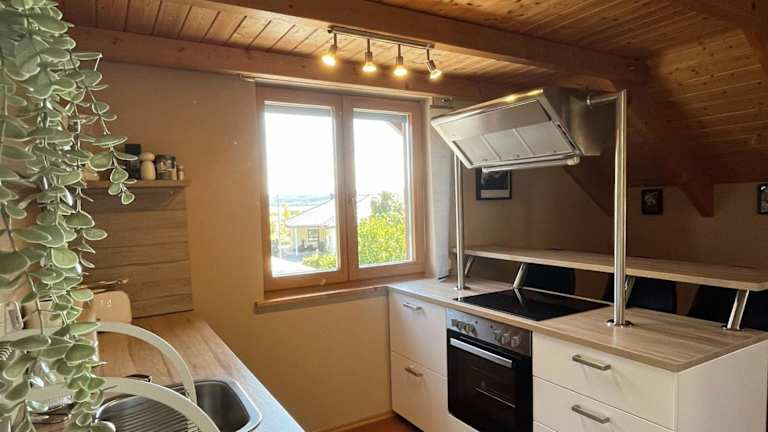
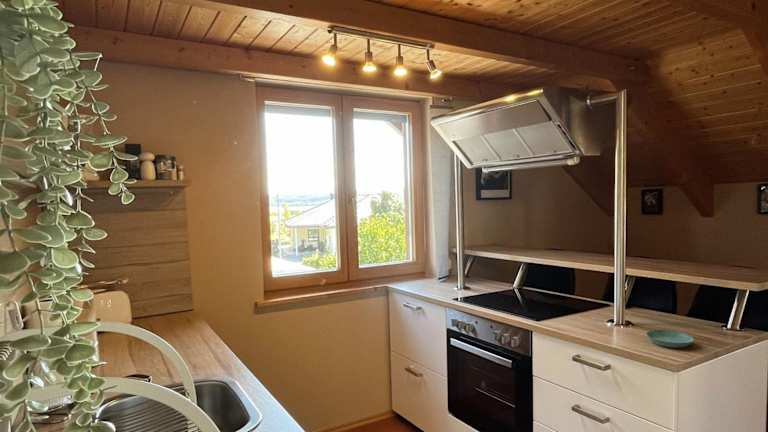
+ saucer (669, 339)
